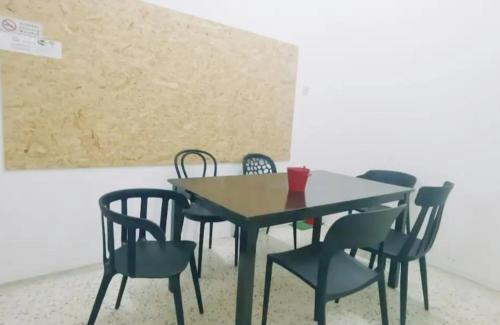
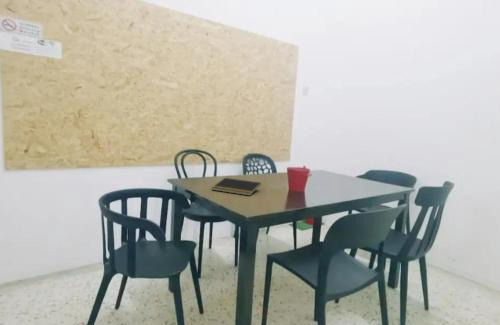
+ notepad (236, 186)
